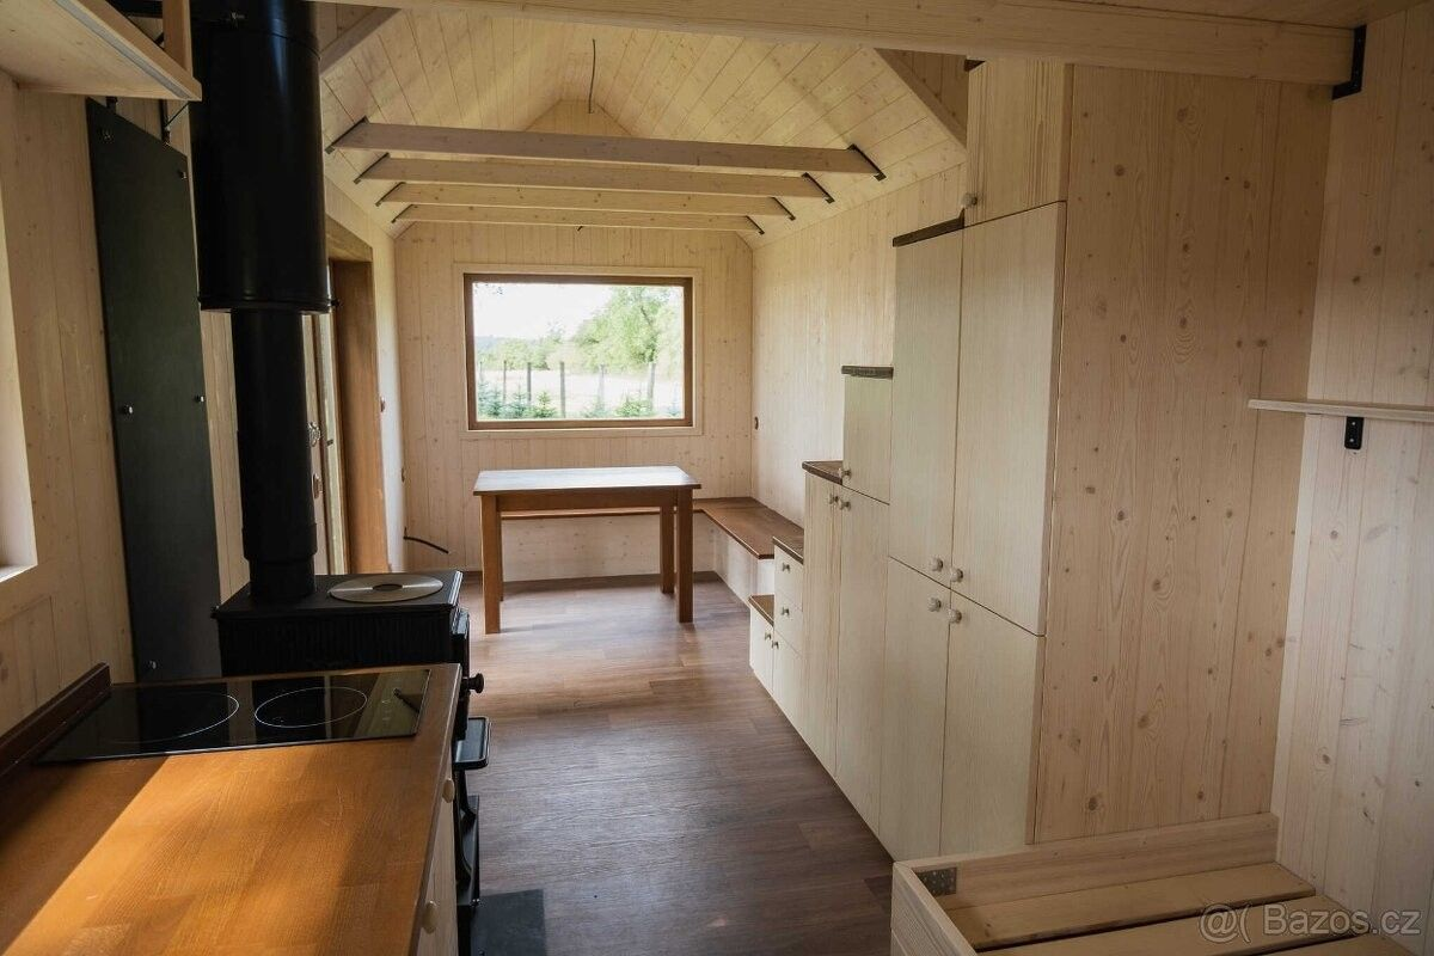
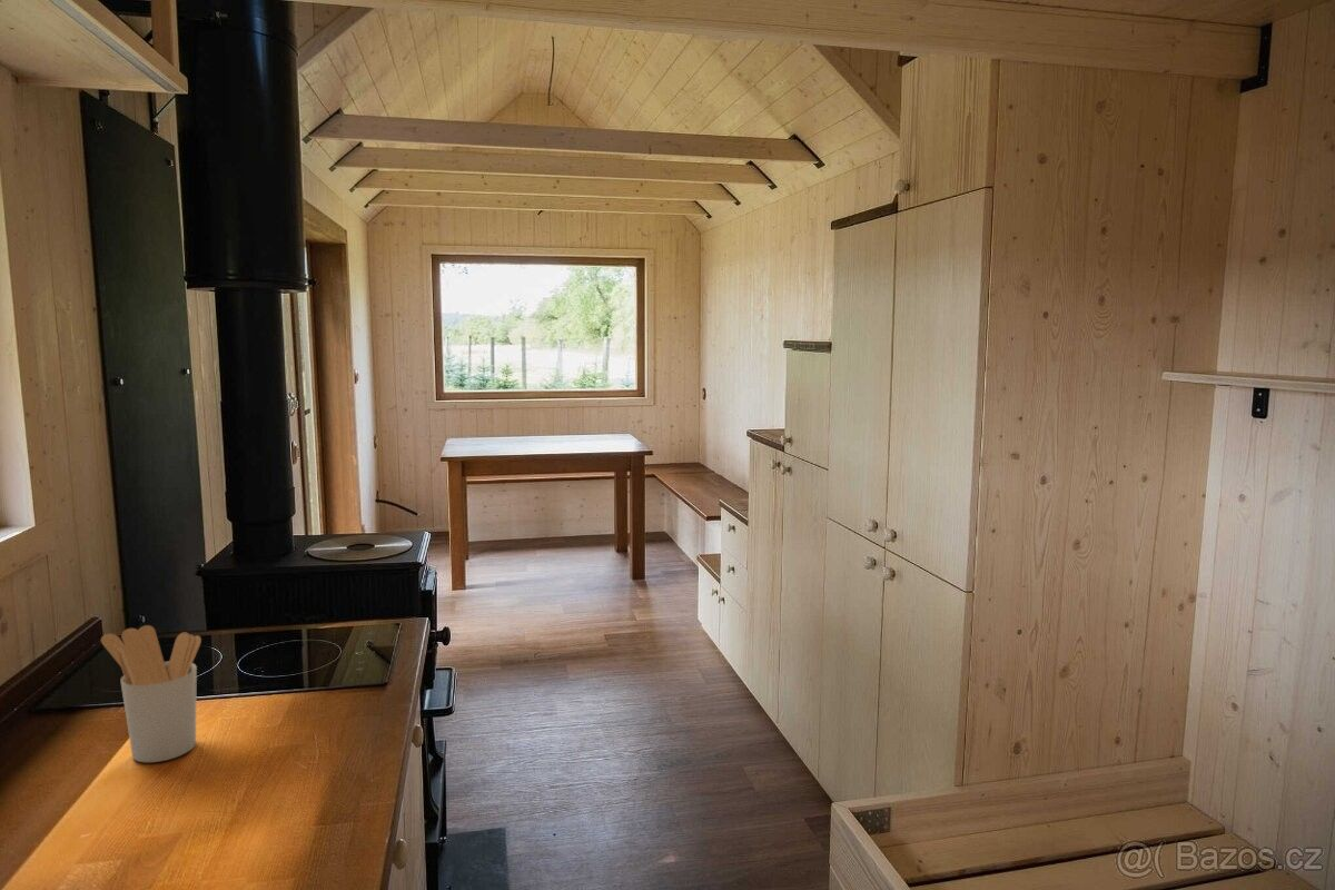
+ utensil holder (150, 689)
